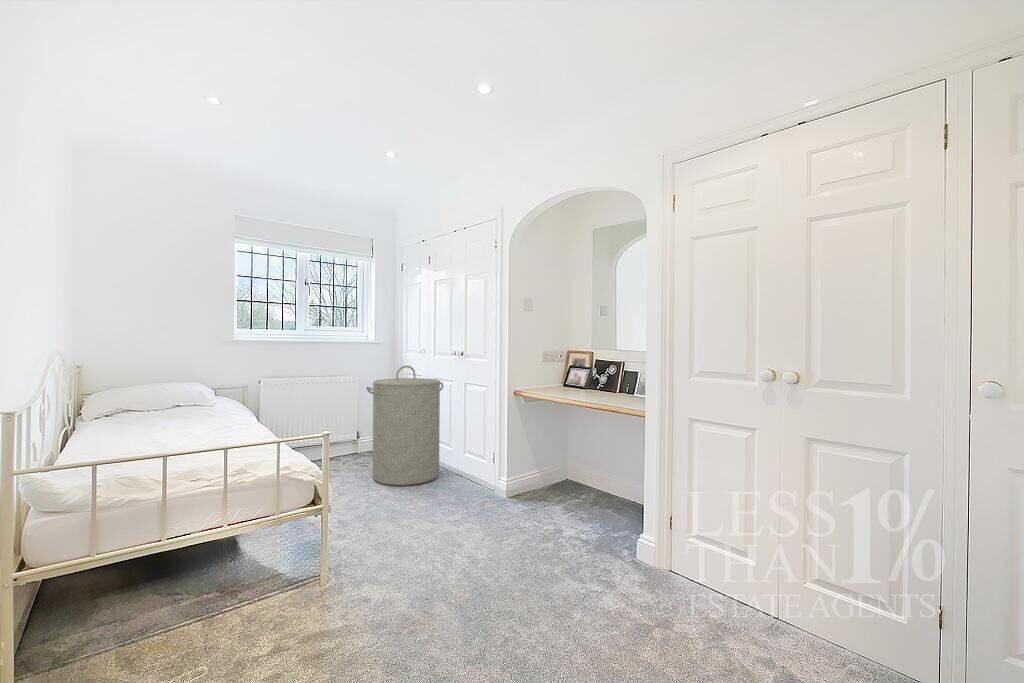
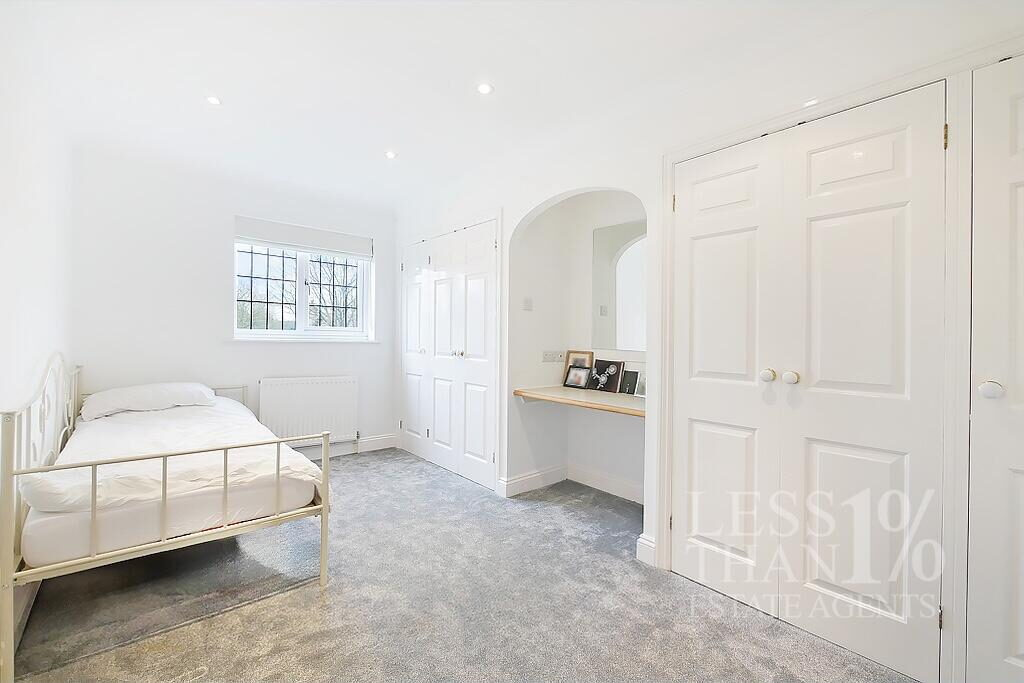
- laundry hamper (406, 420)
